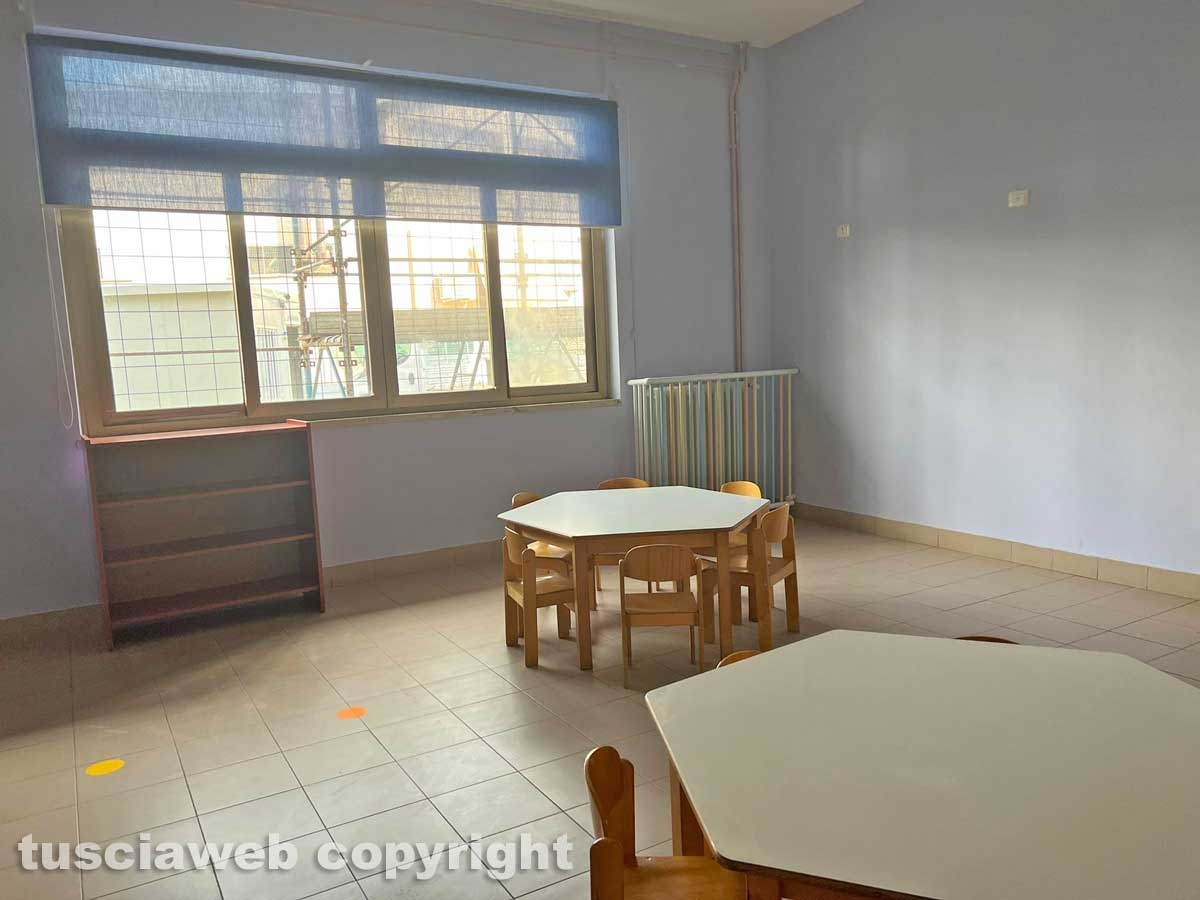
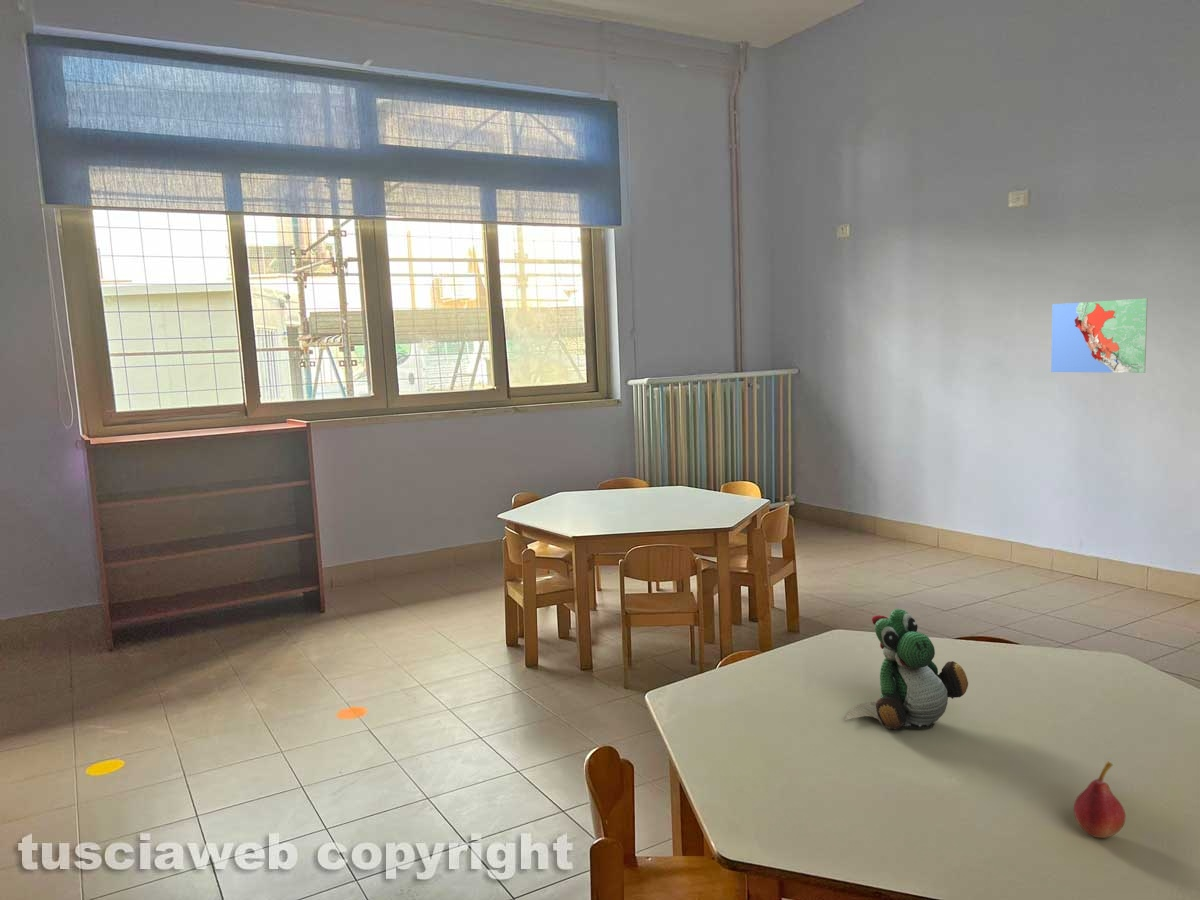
+ fruit (1099, 798)
+ stuffed toy (905, 664)
+ map (1096, 337)
